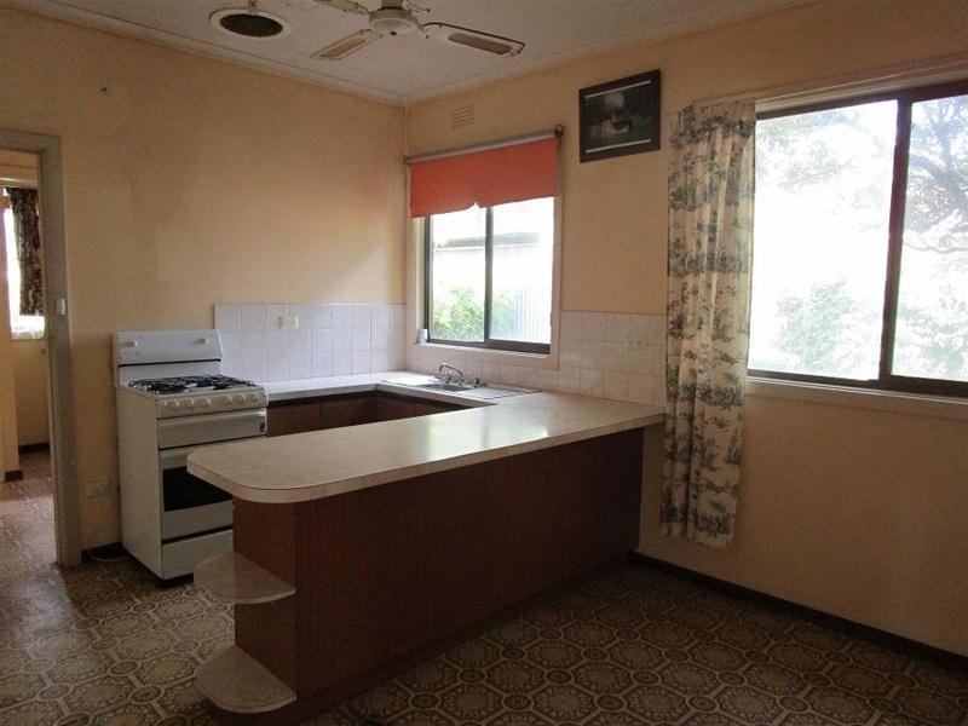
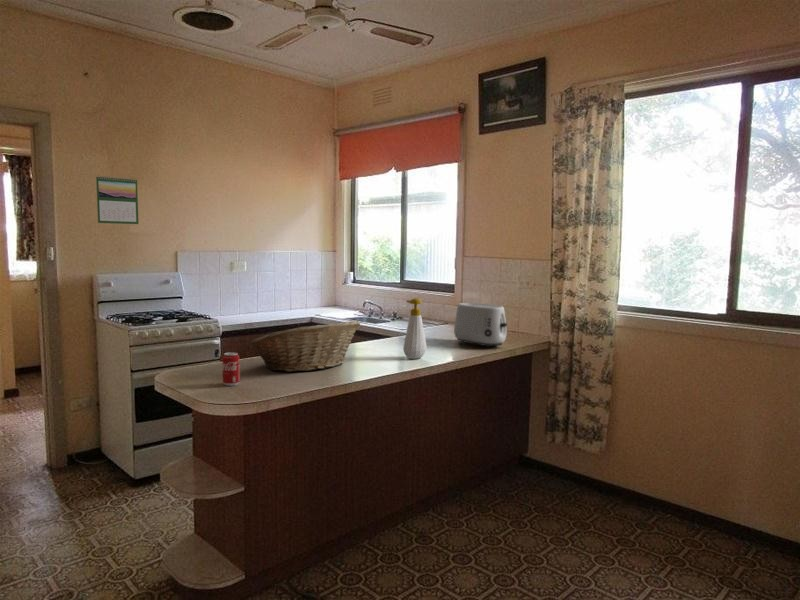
+ toaster (480, 325)
+ fruit basket (307, 342)
+ calendar (117, 200)
+ beverage can (231, 368)
+ soap bottle (413, 328)
